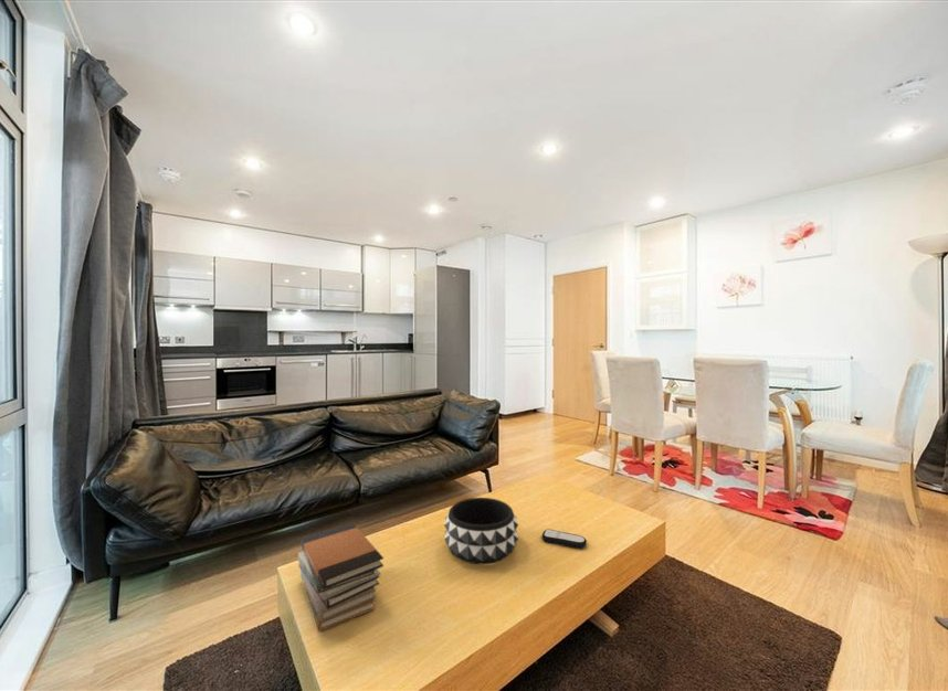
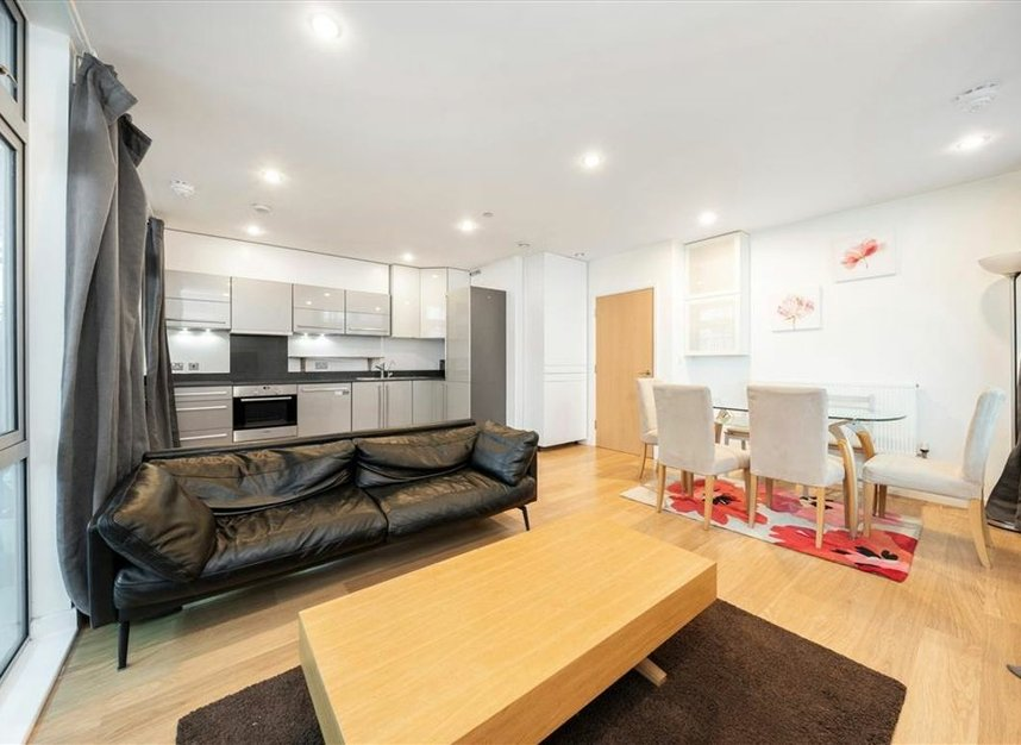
- decorative bowl (481, 528)
- book stack (338, 570)
- remote control (563, 538)
